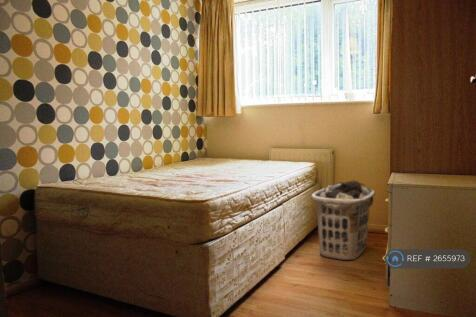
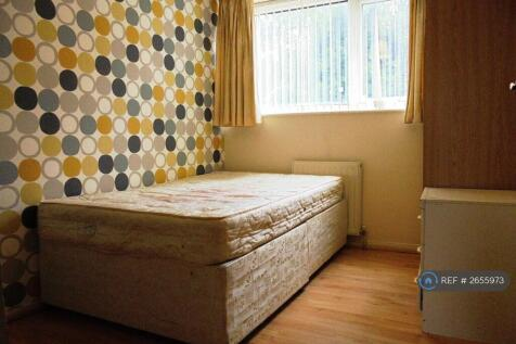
- clothes hamper (343, 215)
